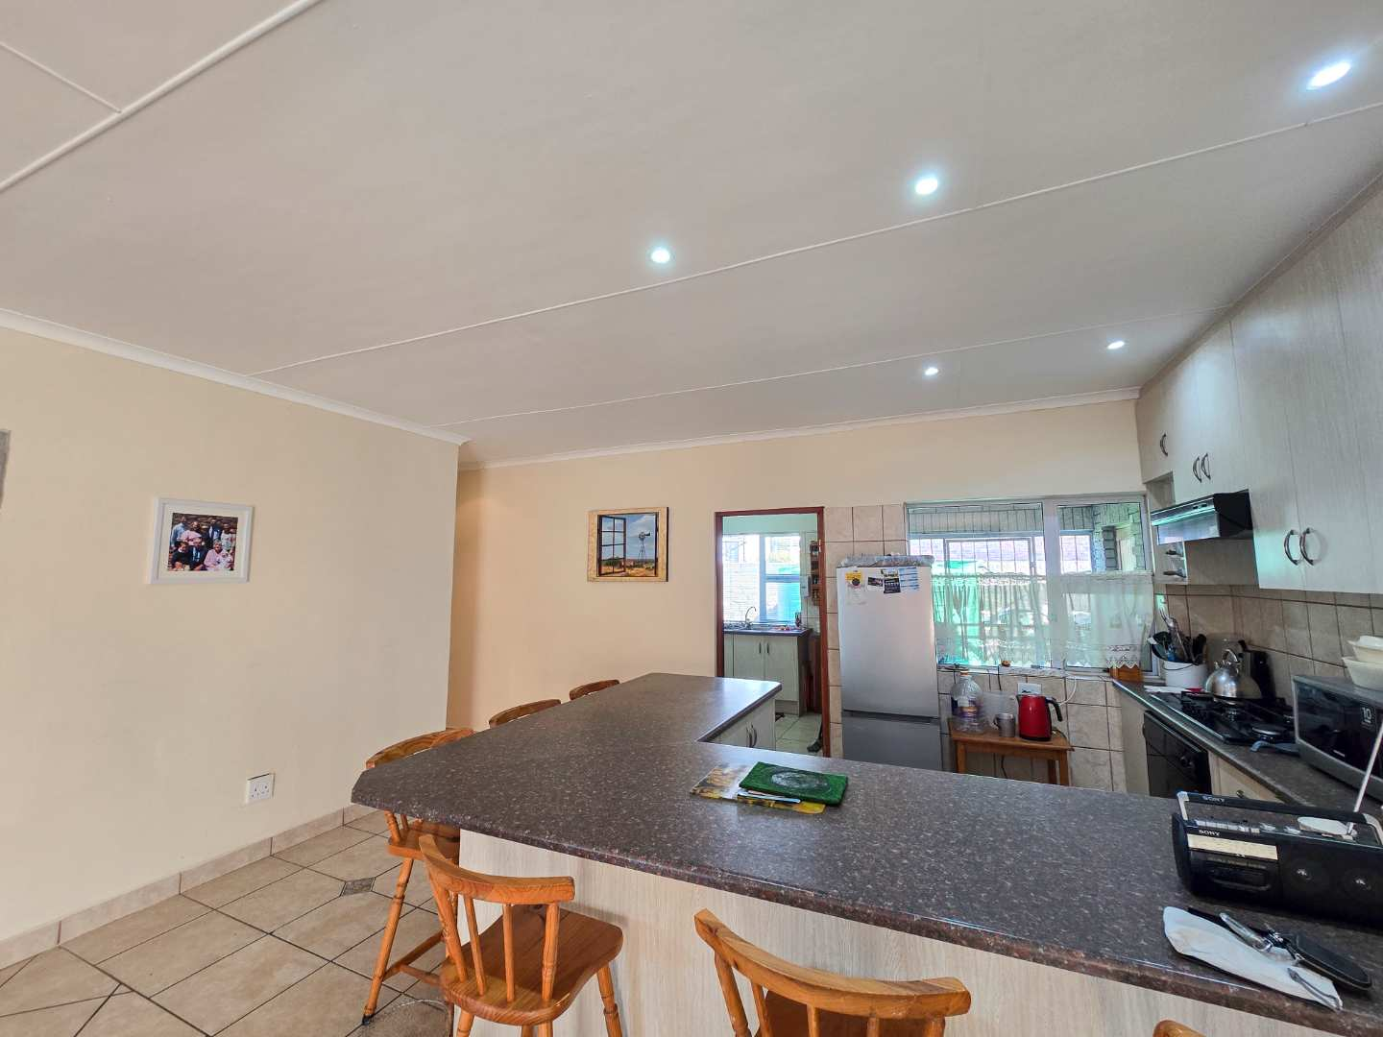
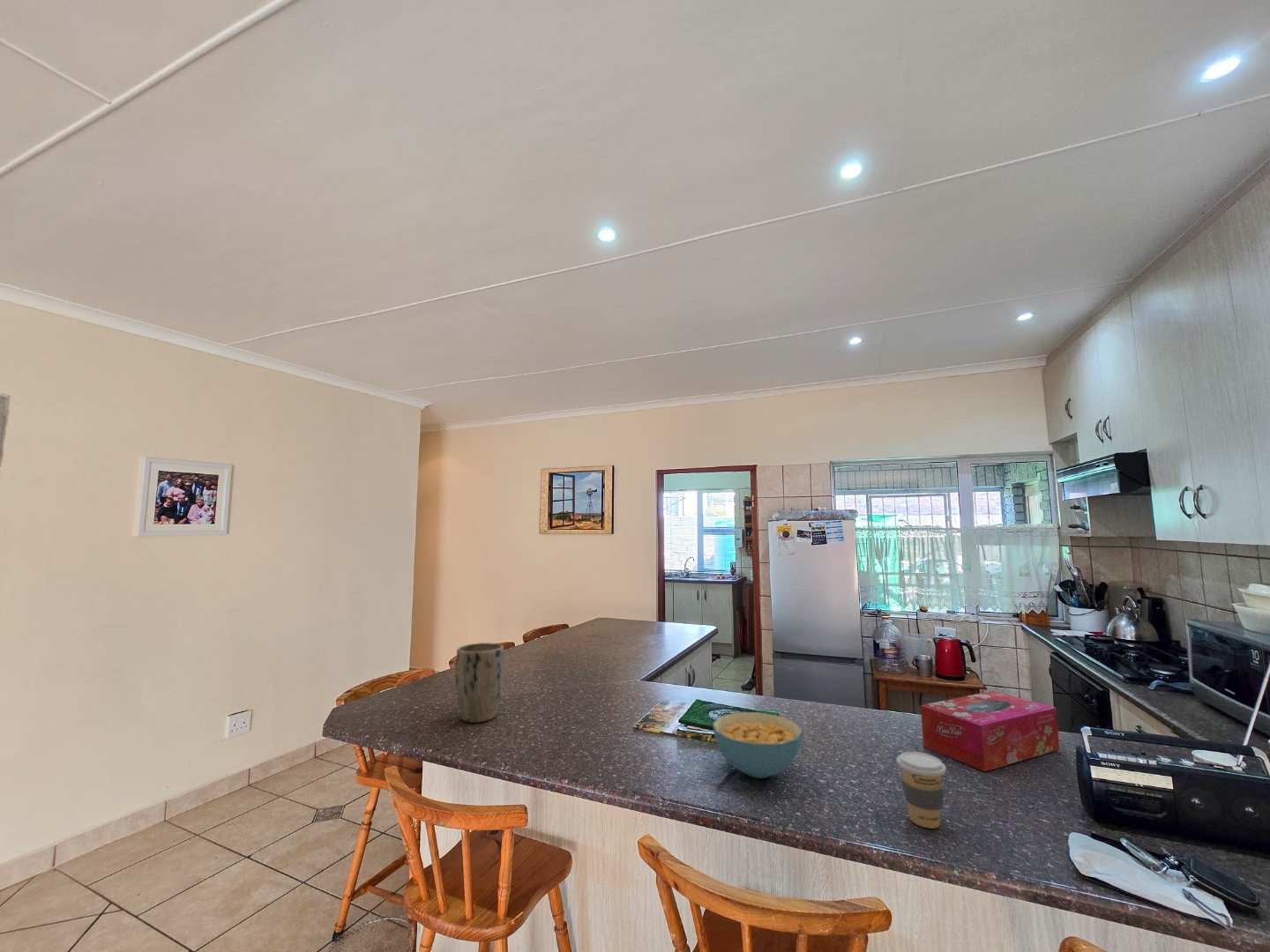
+ coffee cup (923, 789)
+ cereal bowl (757, 749)
+ plant pot (479, 681)
+ tissue box (989, 726)
